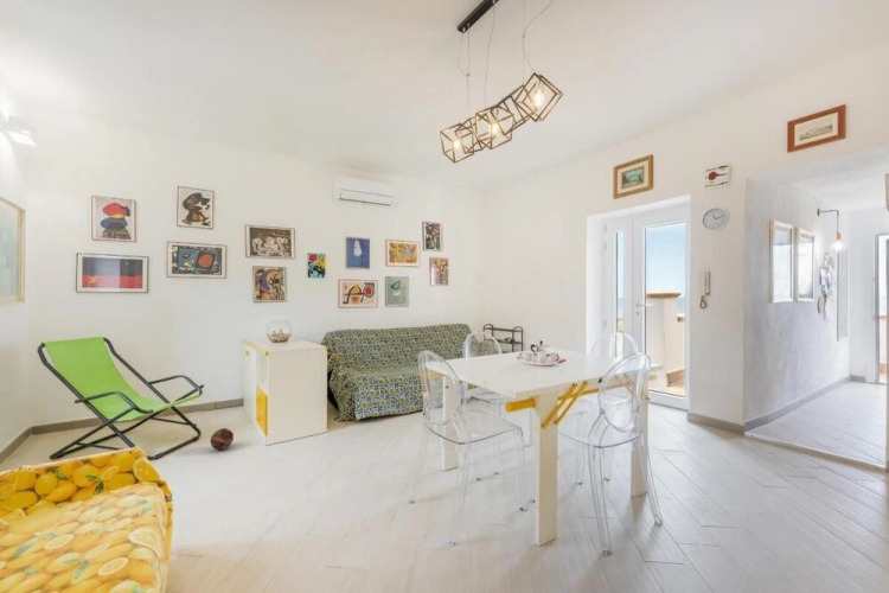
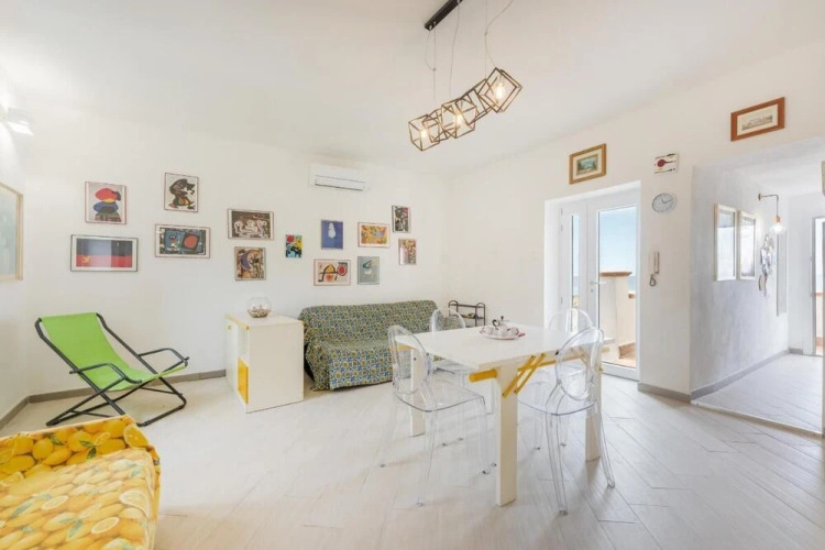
- decorative ball (222, 439)
